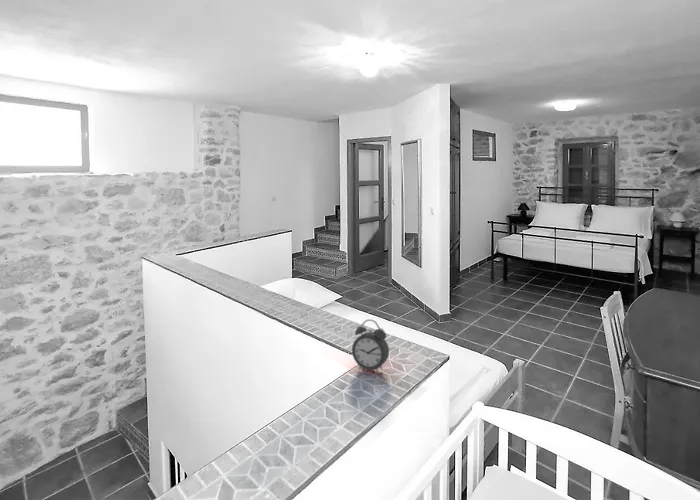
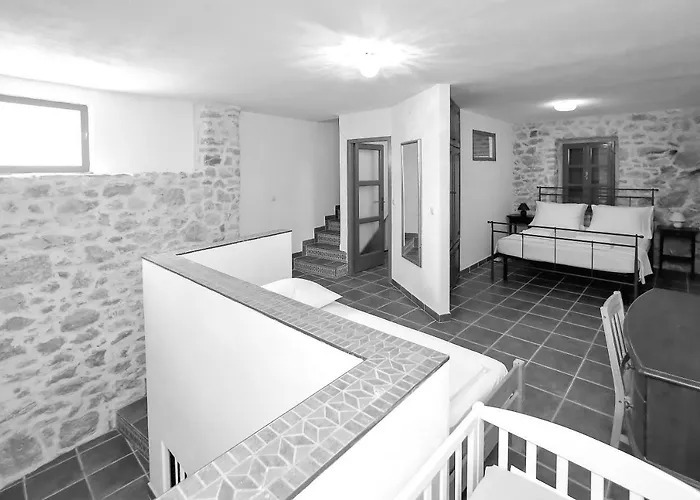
- alarm clock (370, 345)
